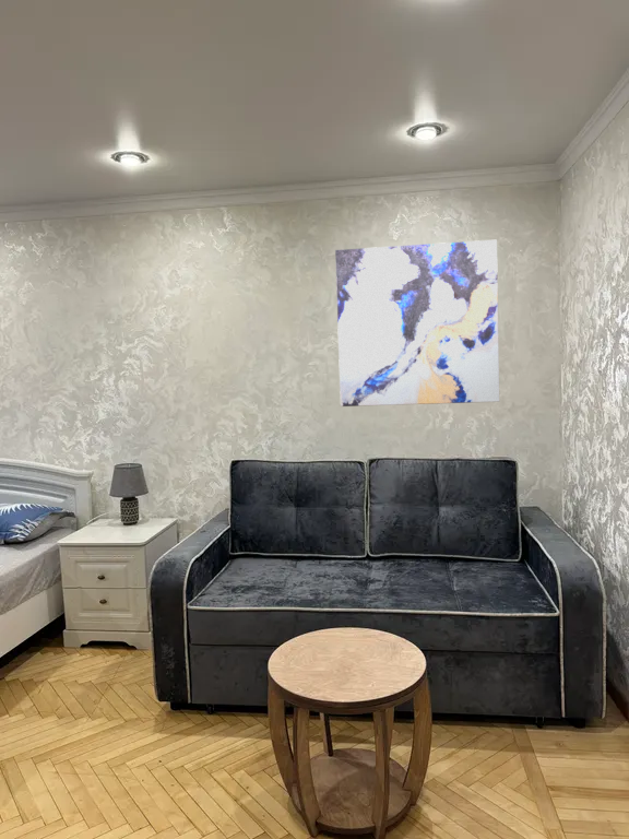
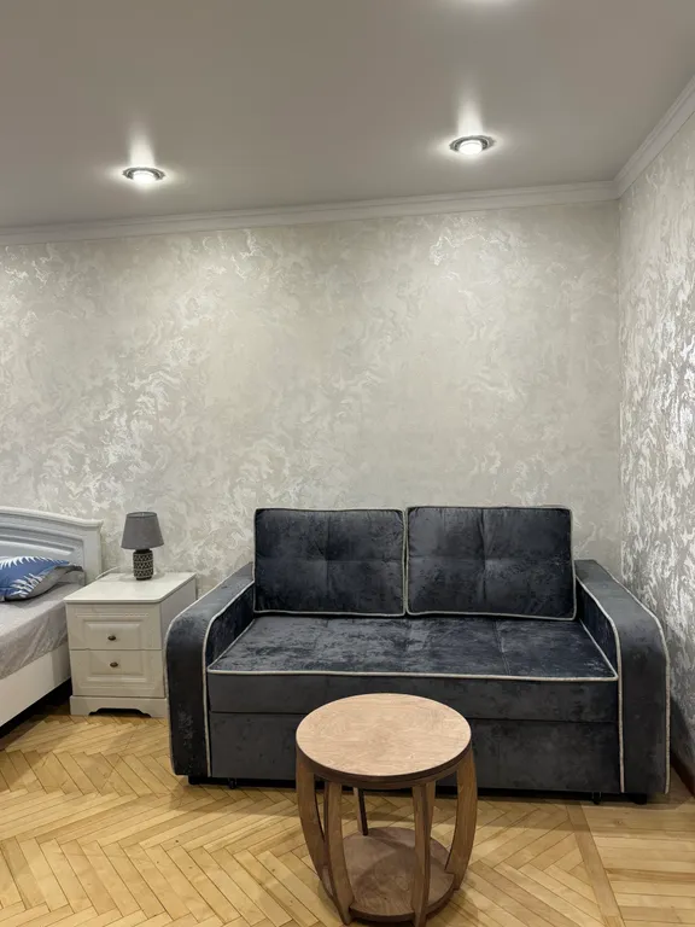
- wall art (416, 324)
